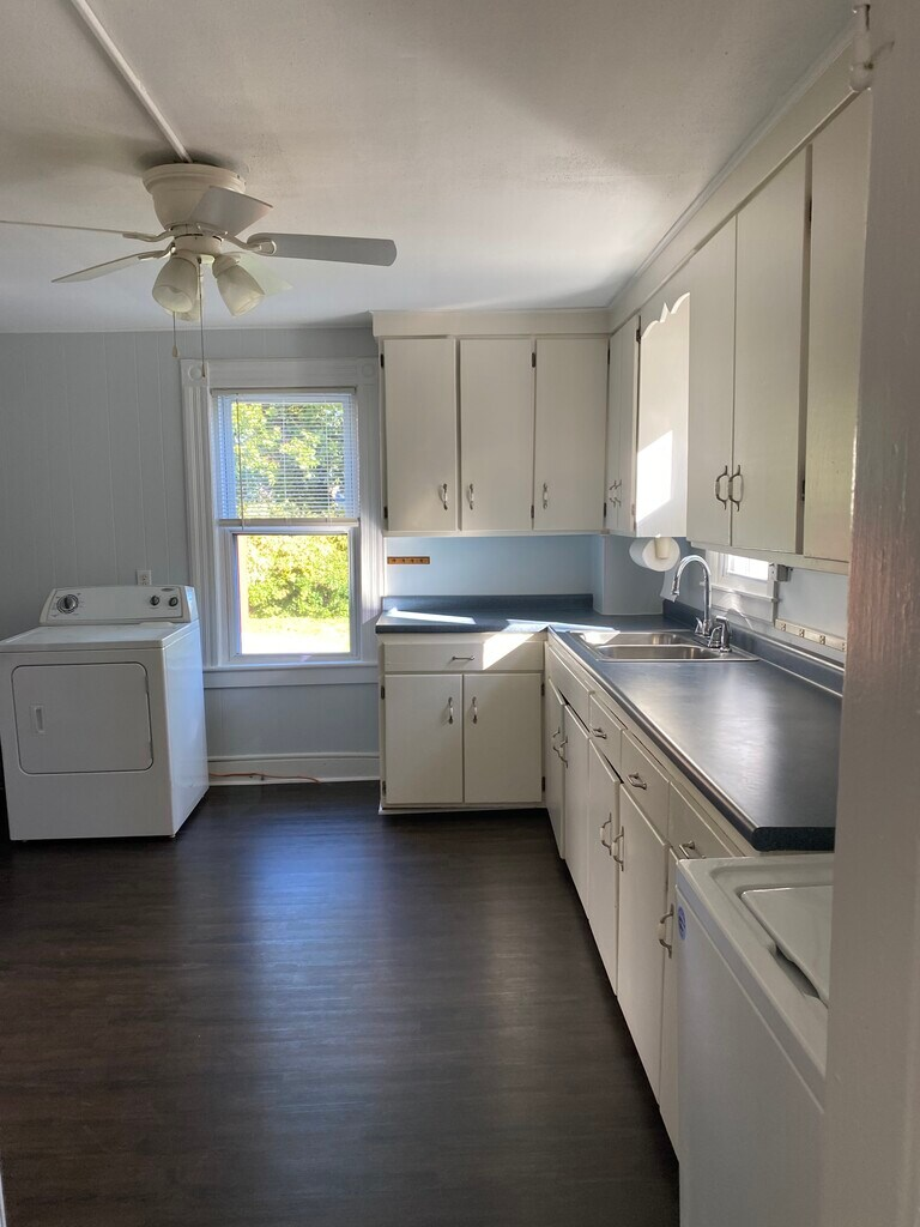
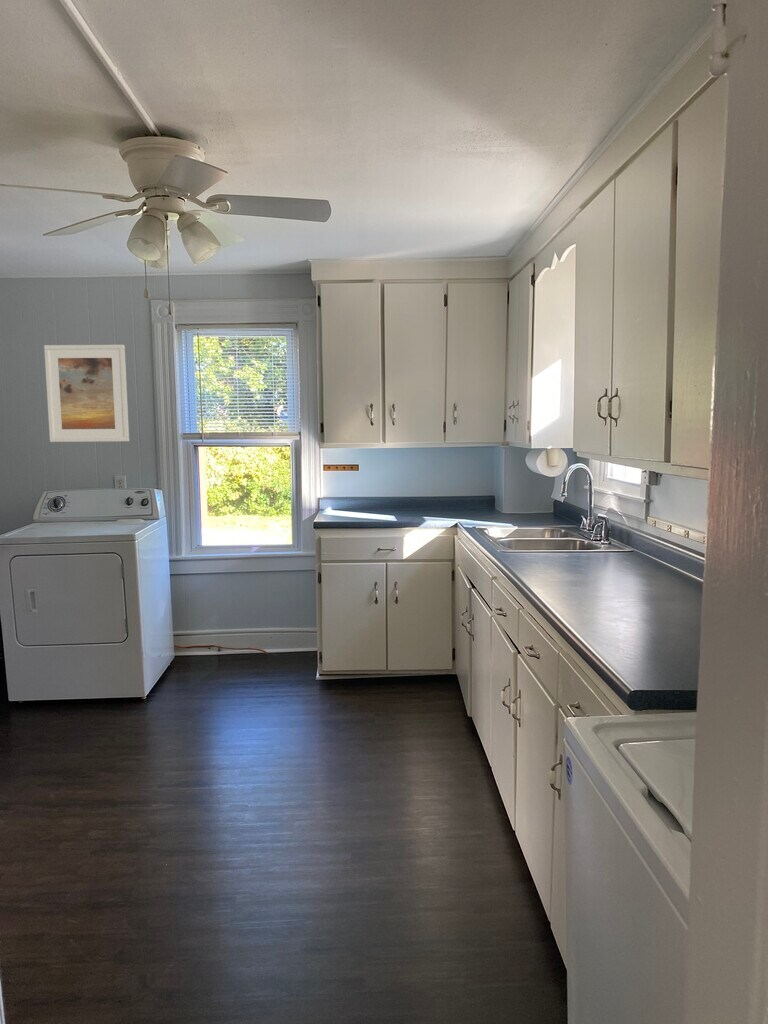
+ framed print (87, 393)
